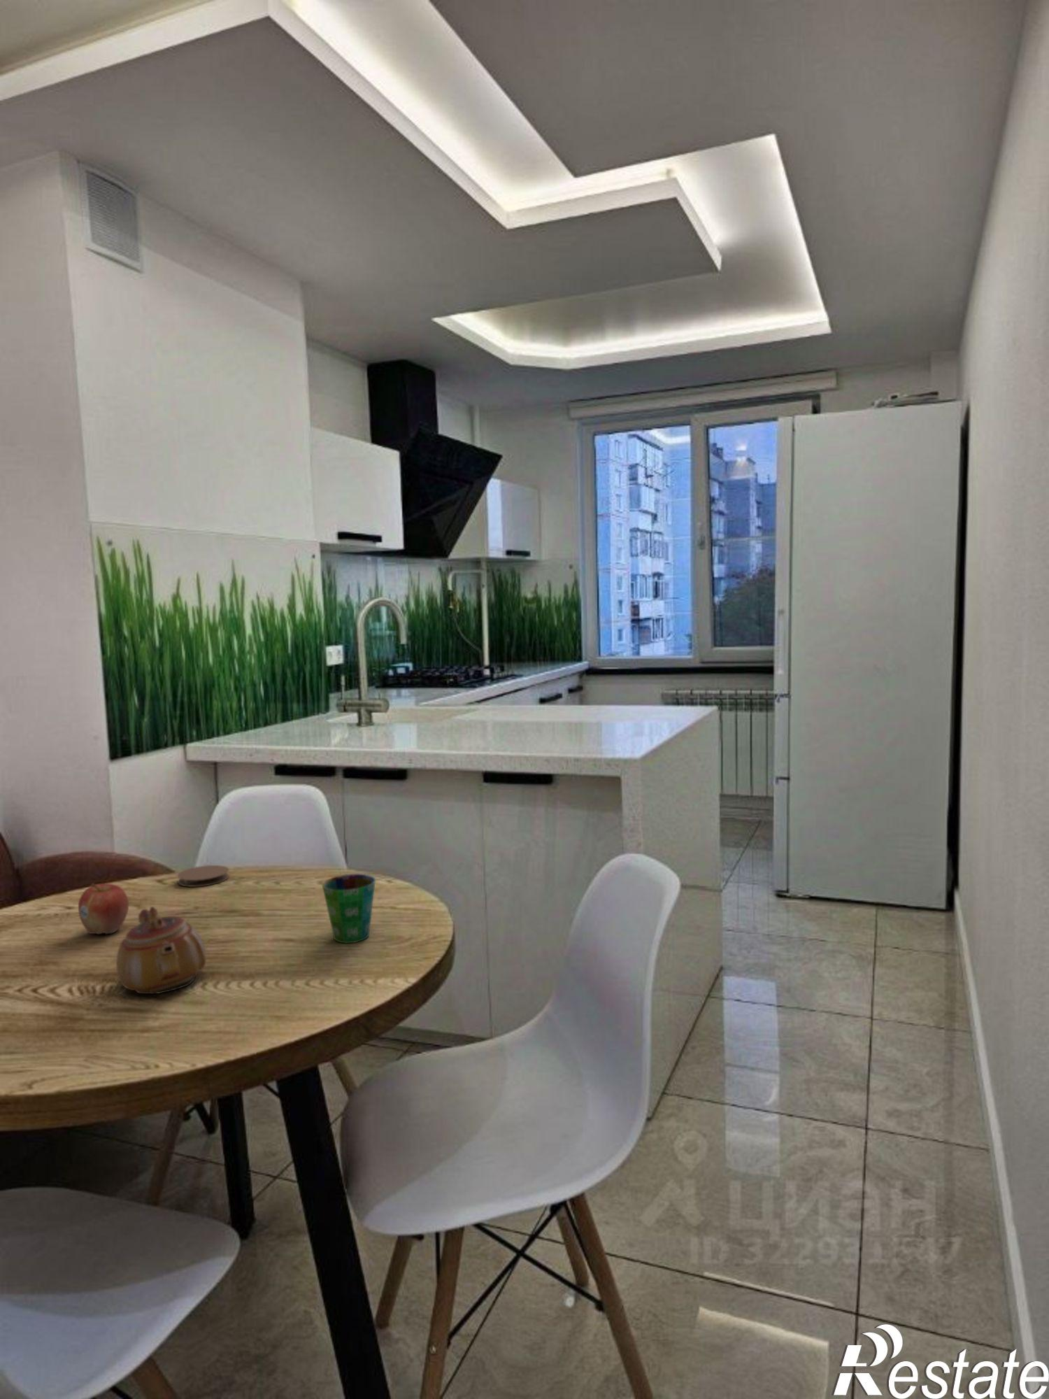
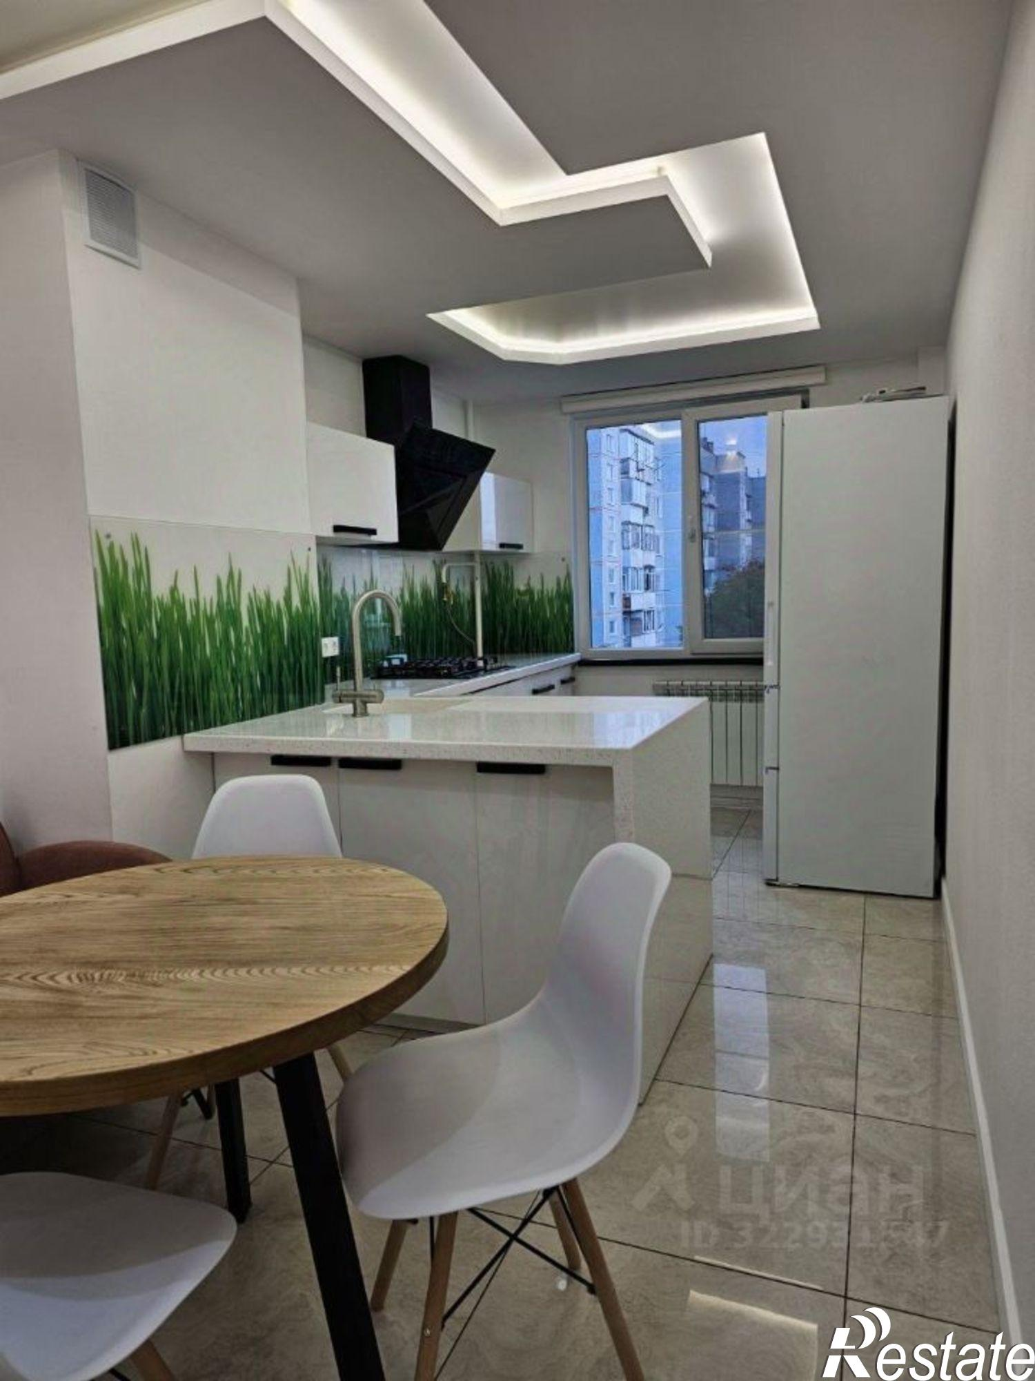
- fruit (104, 905)
- coaster (204, 875)
- teapot (161, 943)
- cup (347, 908)
